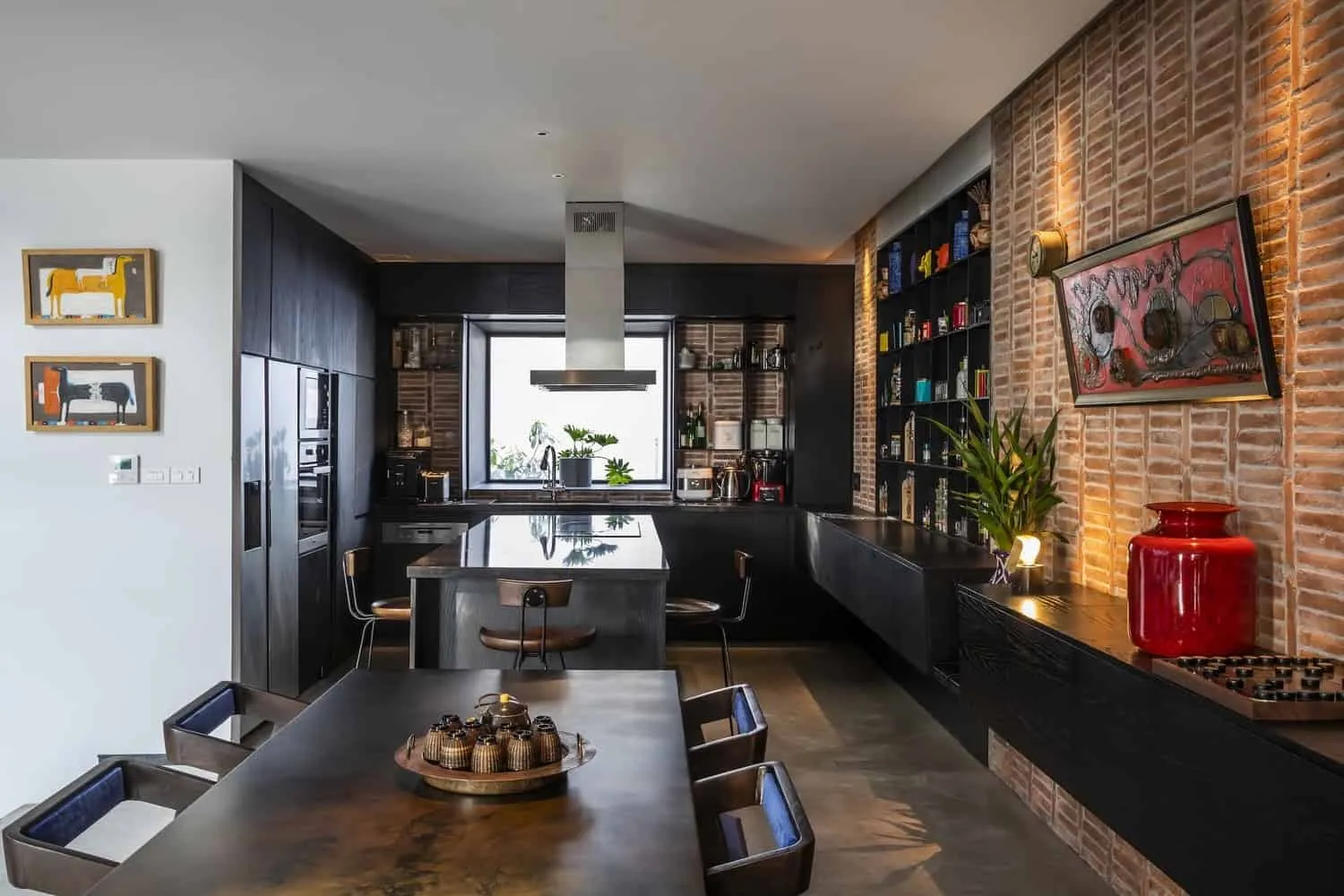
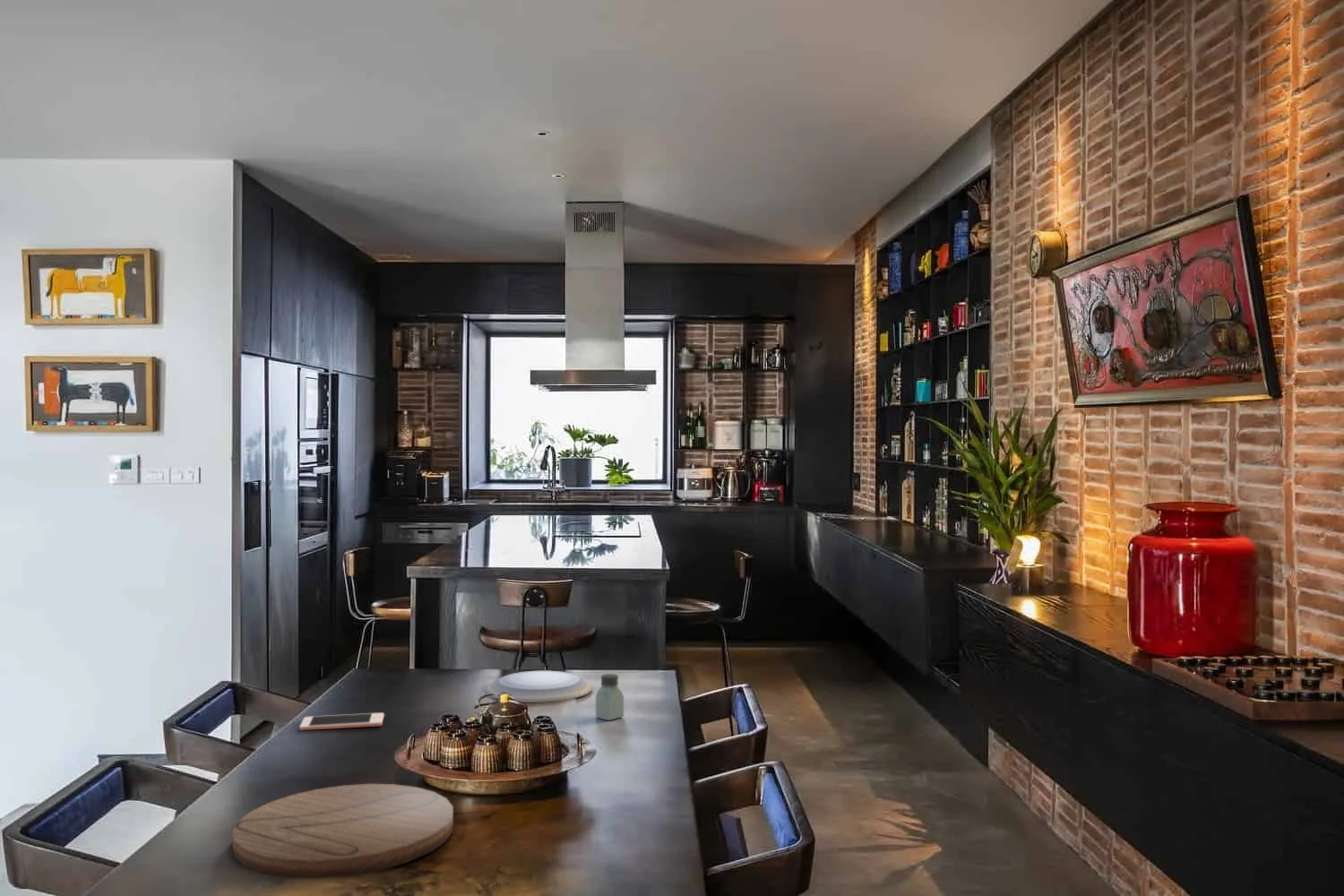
+ cell phone (342, 721)
+ cutting board (346, 826)
+ plate (538, 682)
+ saltshaker (609, 696)
